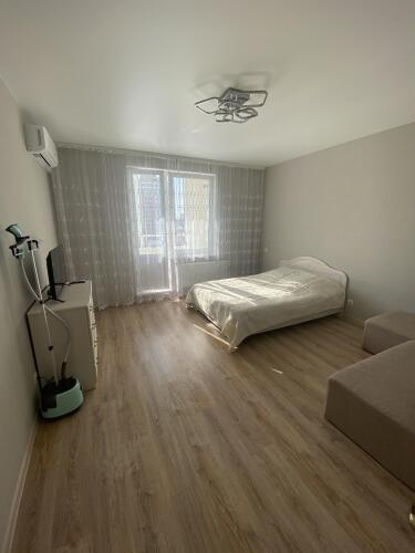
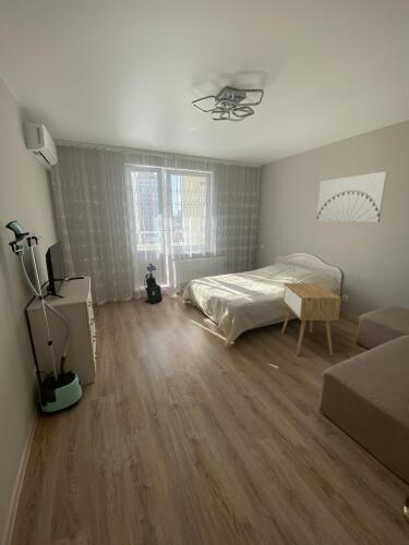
+ wall art (347, 199)
+ nightstand (306, 317)
+ vacuum cleaner (152, 282)
